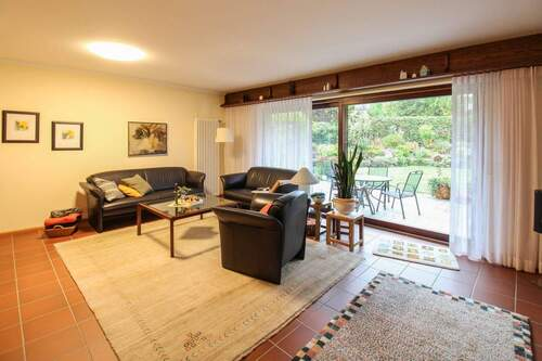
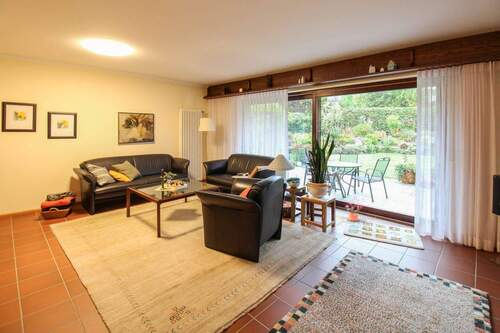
+ potted plant (352, 209)
